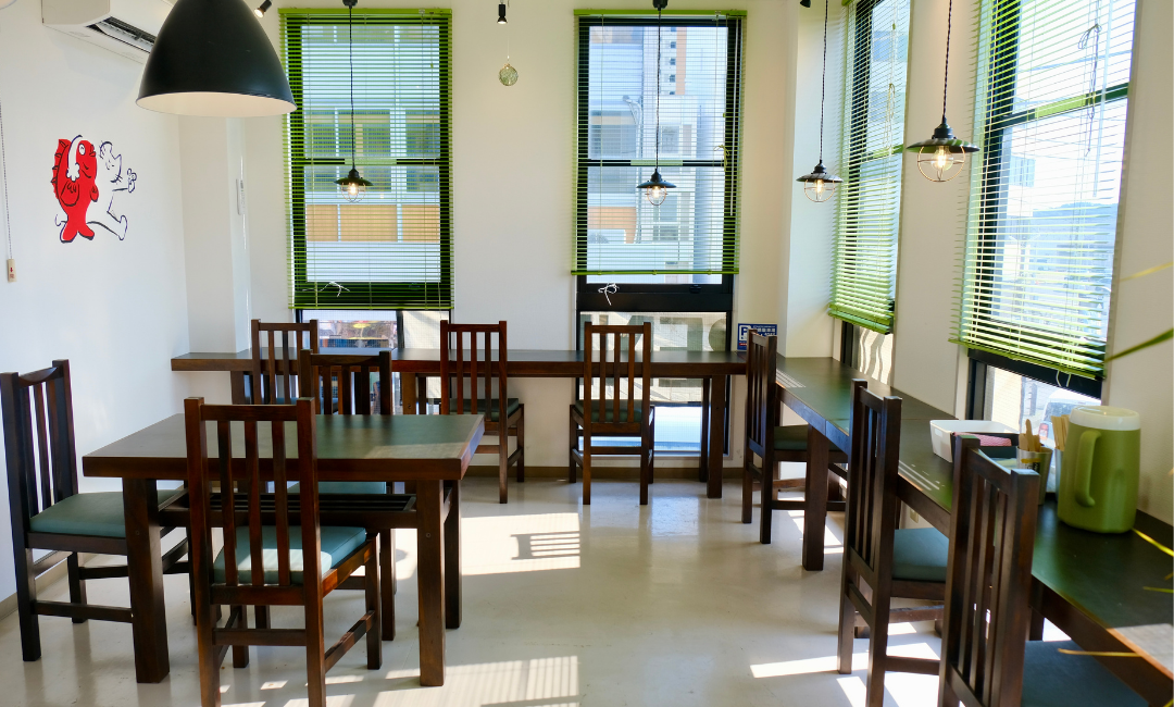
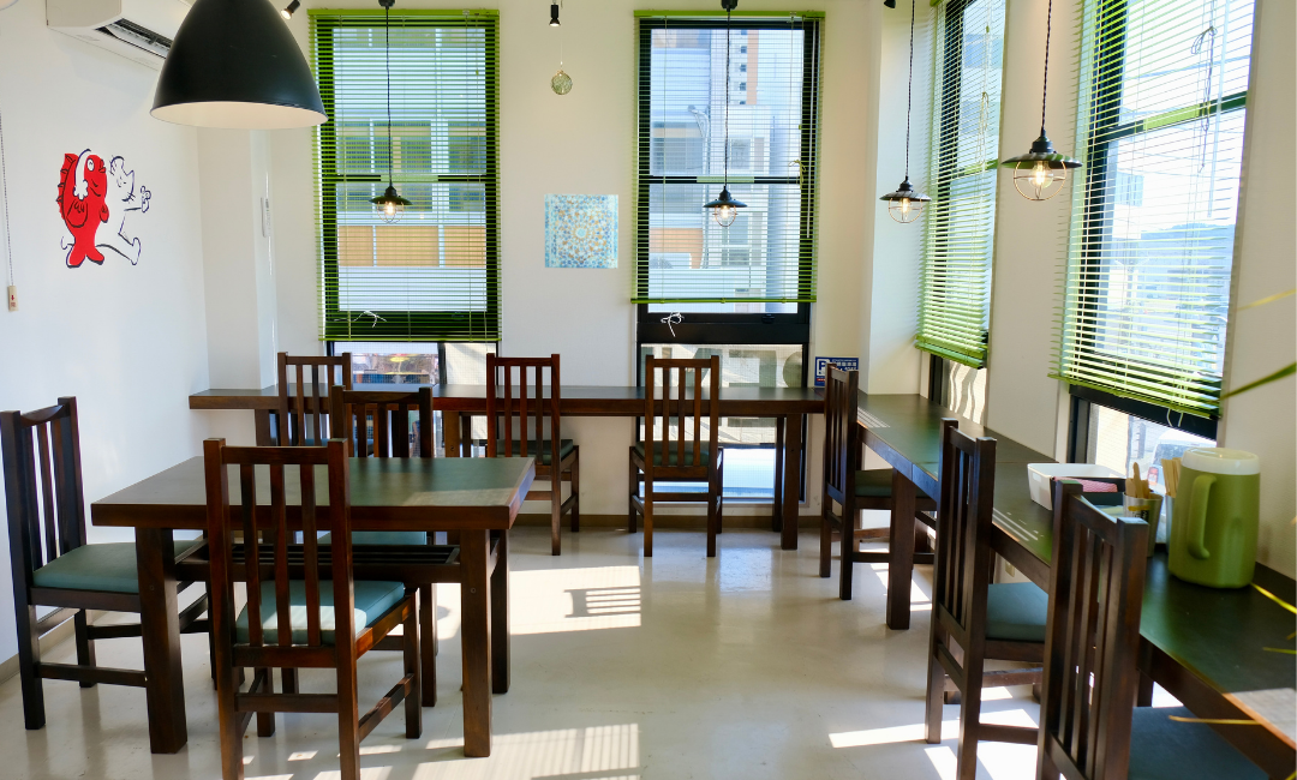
+ wall art (581, 230)
